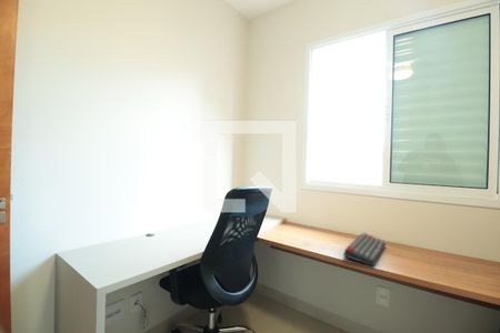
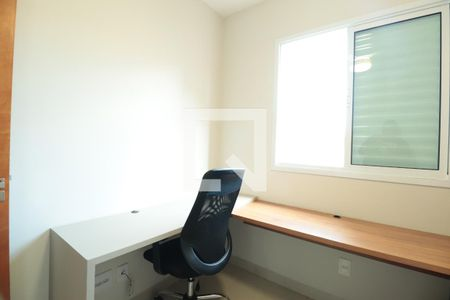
- keyboard (366, 246)
